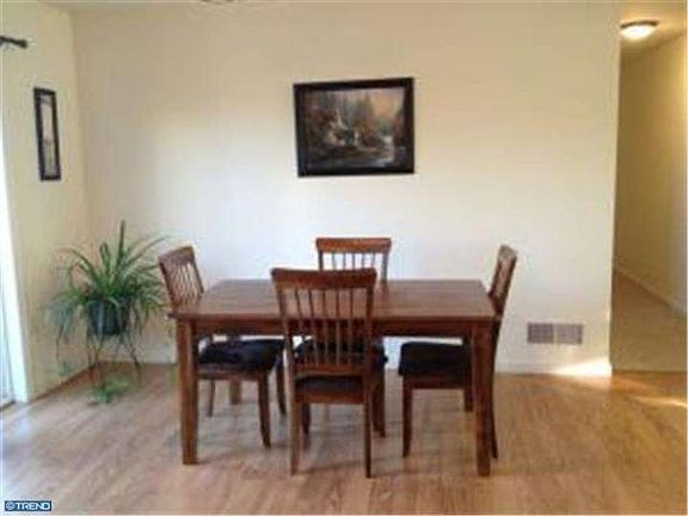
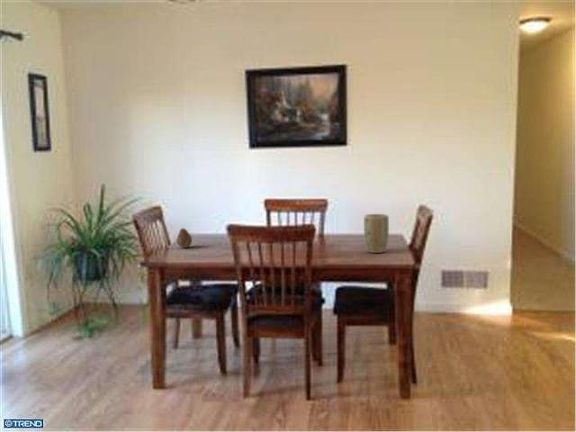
+ fruit (184, 237)
+ plant pot (376, 233)
